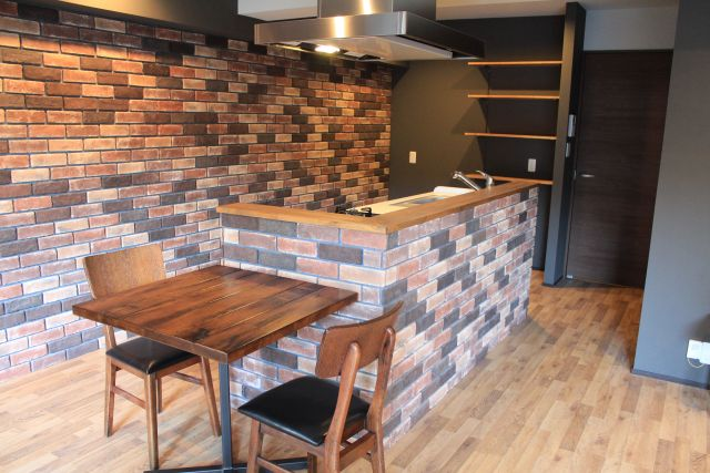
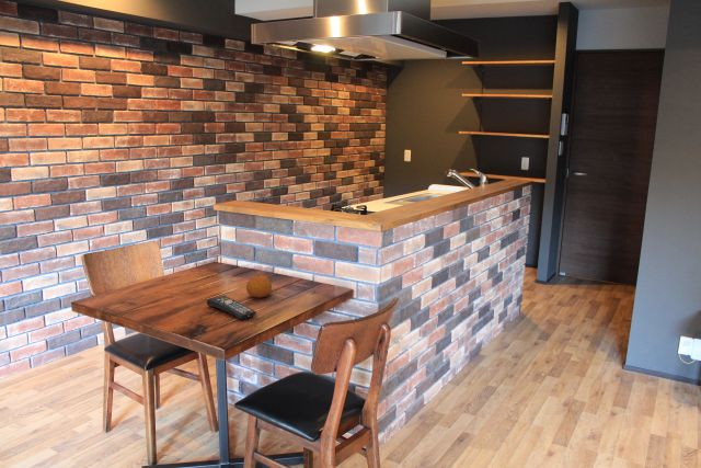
+ fruit (258, 286)
+ remote control (230, 306)
